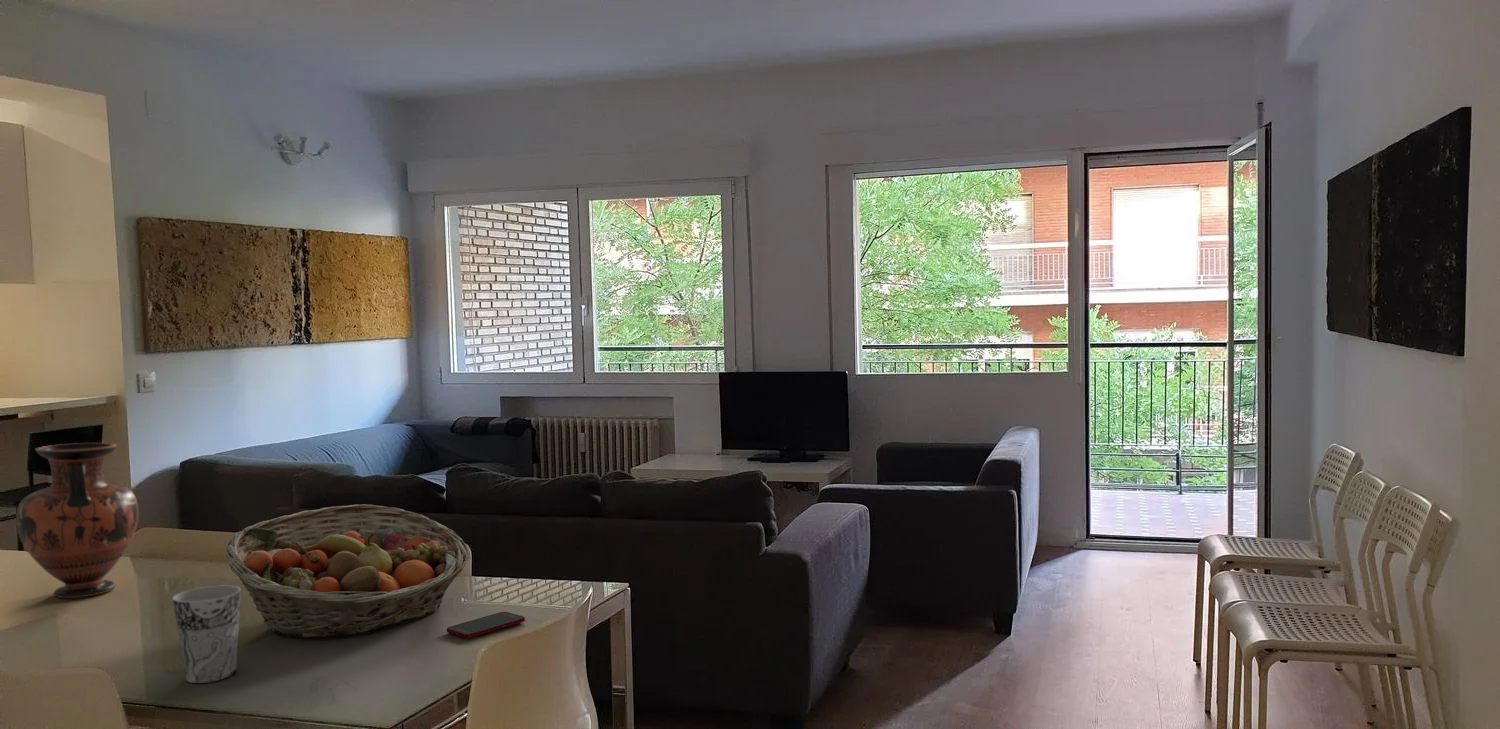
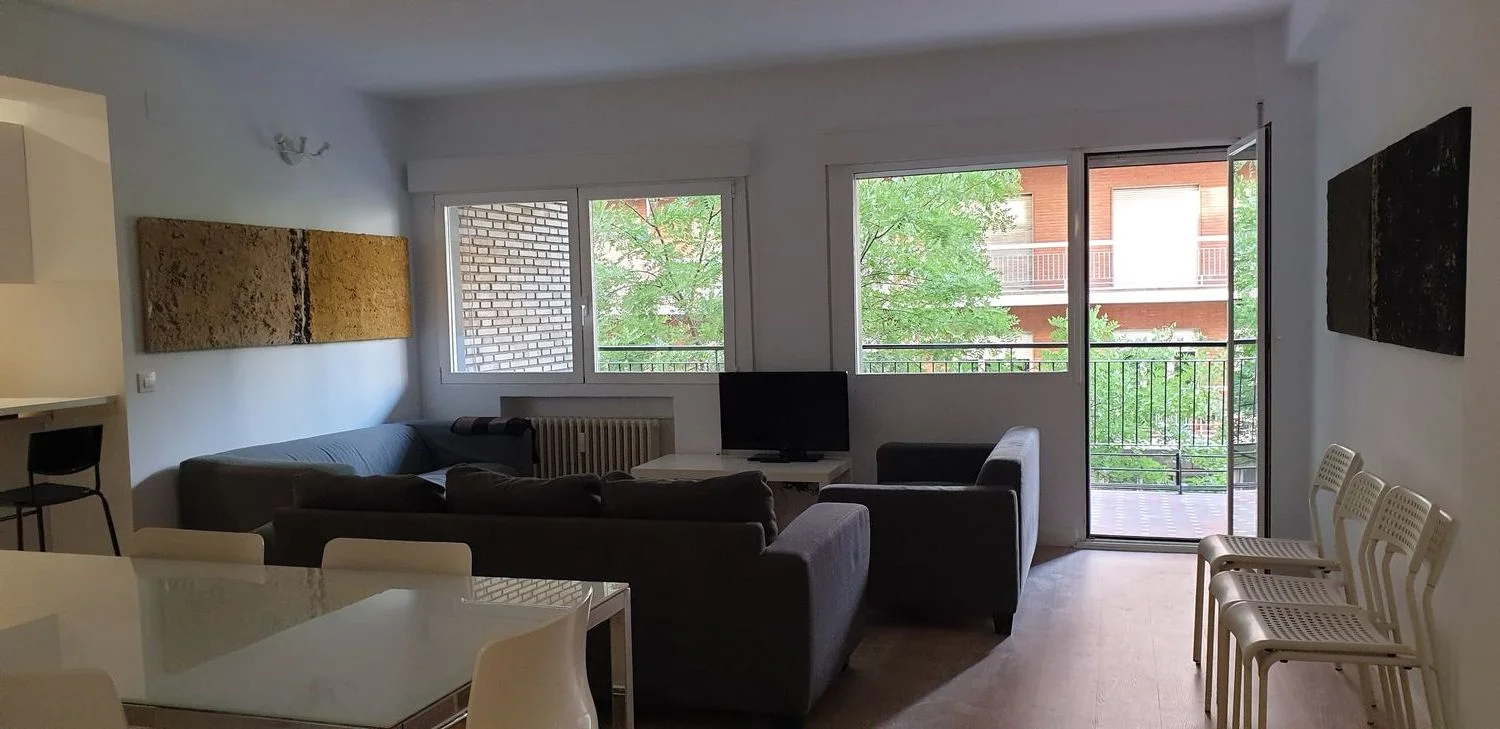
- vase (79, 519)
- cell phone (486, 624)
- fruit basket (352, 567)
- cup (209, 634)
